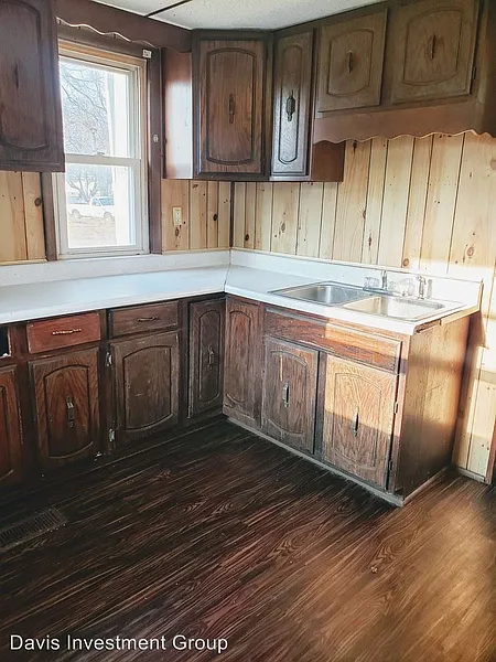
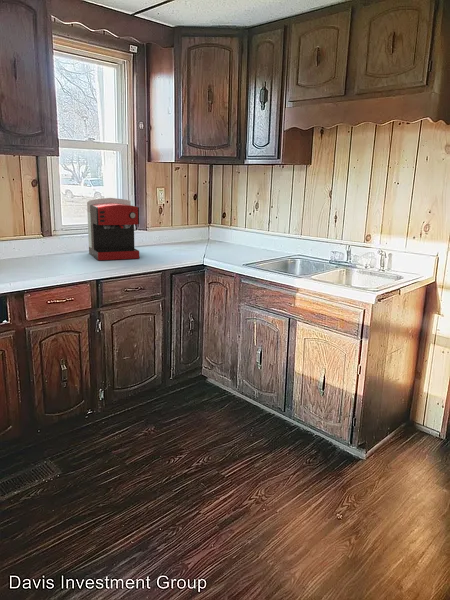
+ coffee maker (114, 228)
